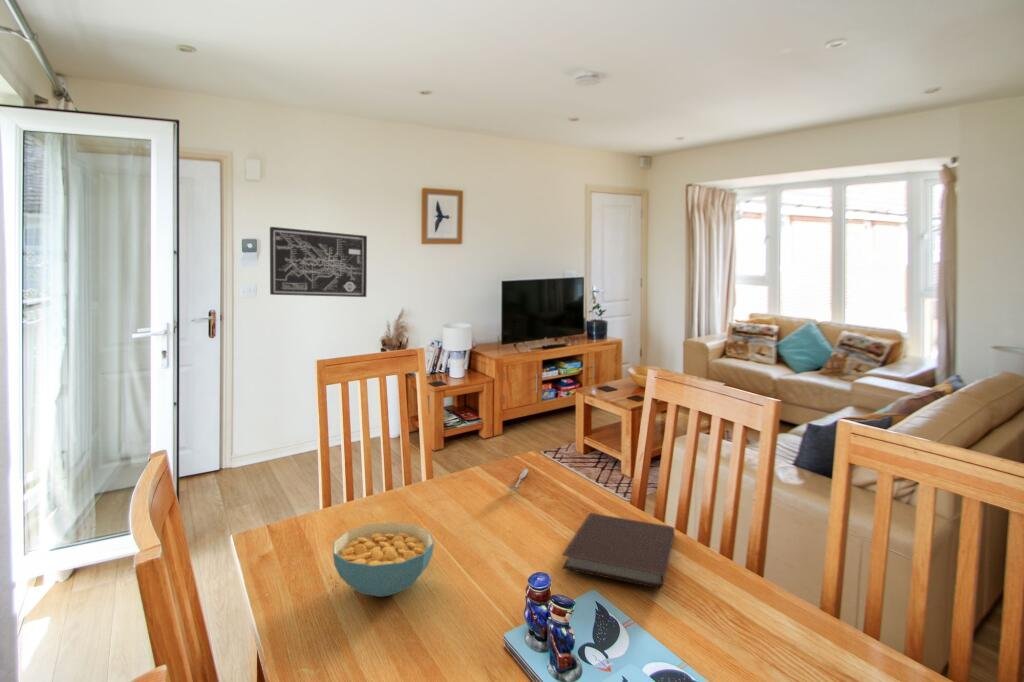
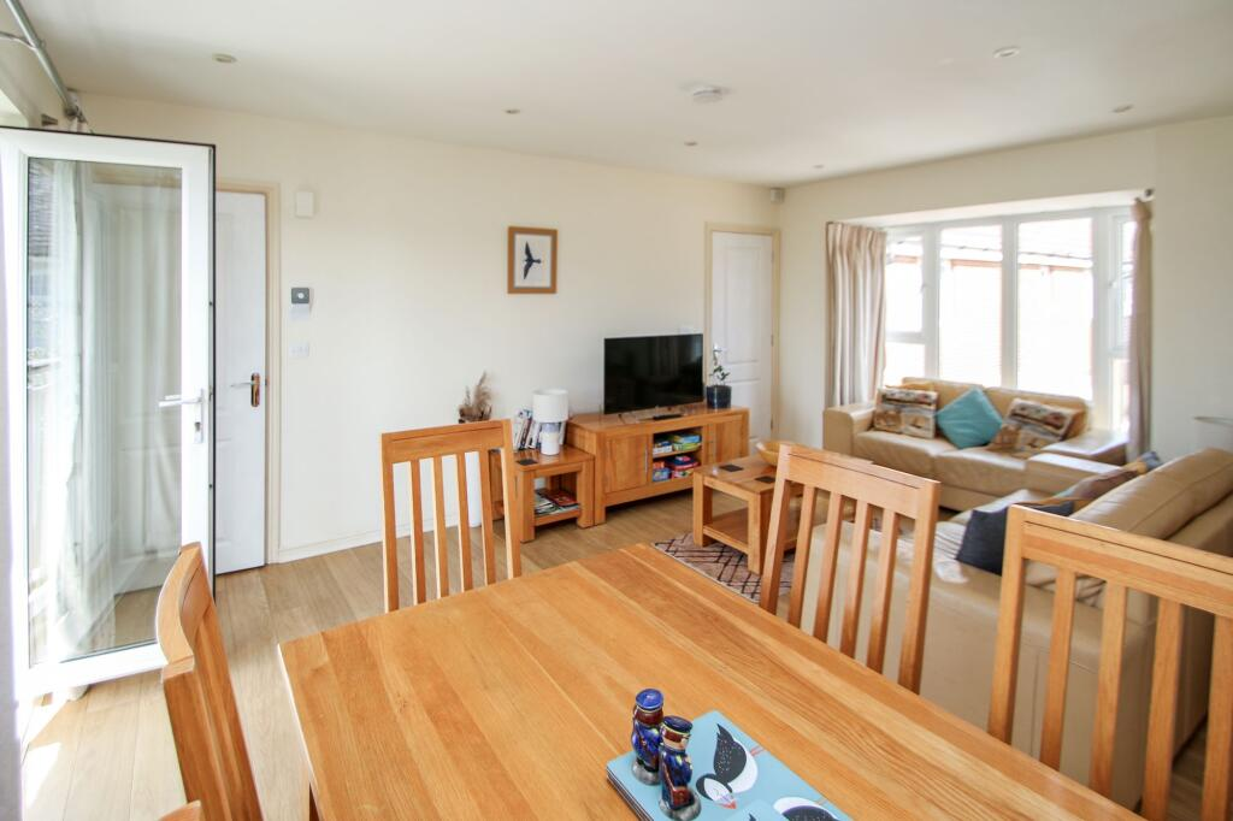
- notebook (621, 546)
- spoon (519, 478)
- cereal bowl (383, 565)
- wall art (320, 264)
